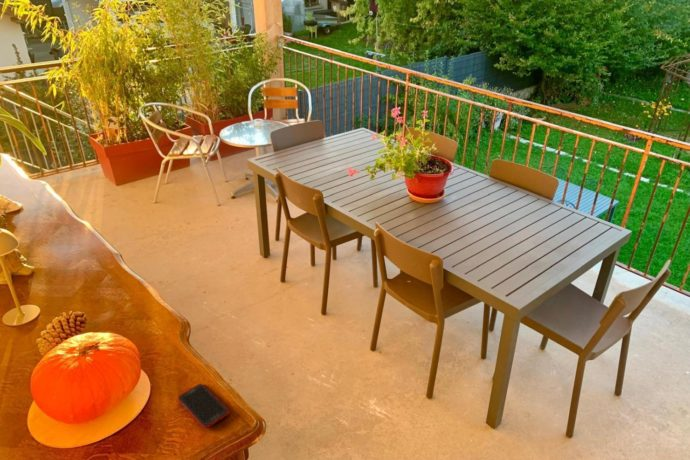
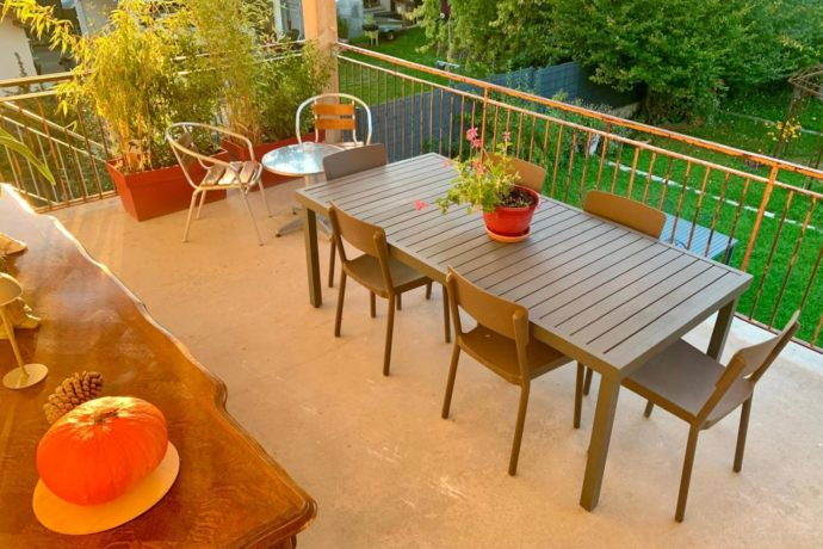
- cell phone (203, 405)
